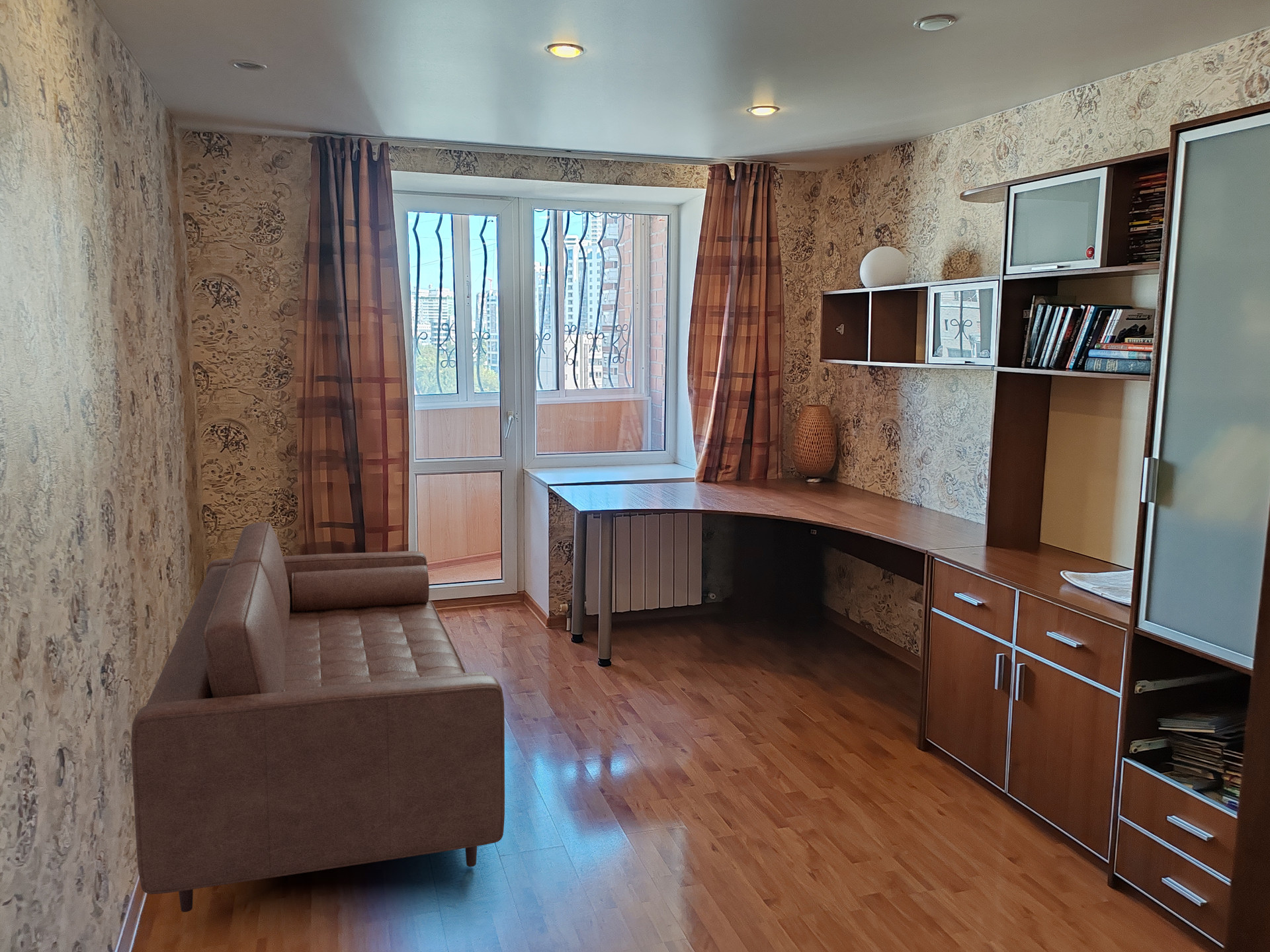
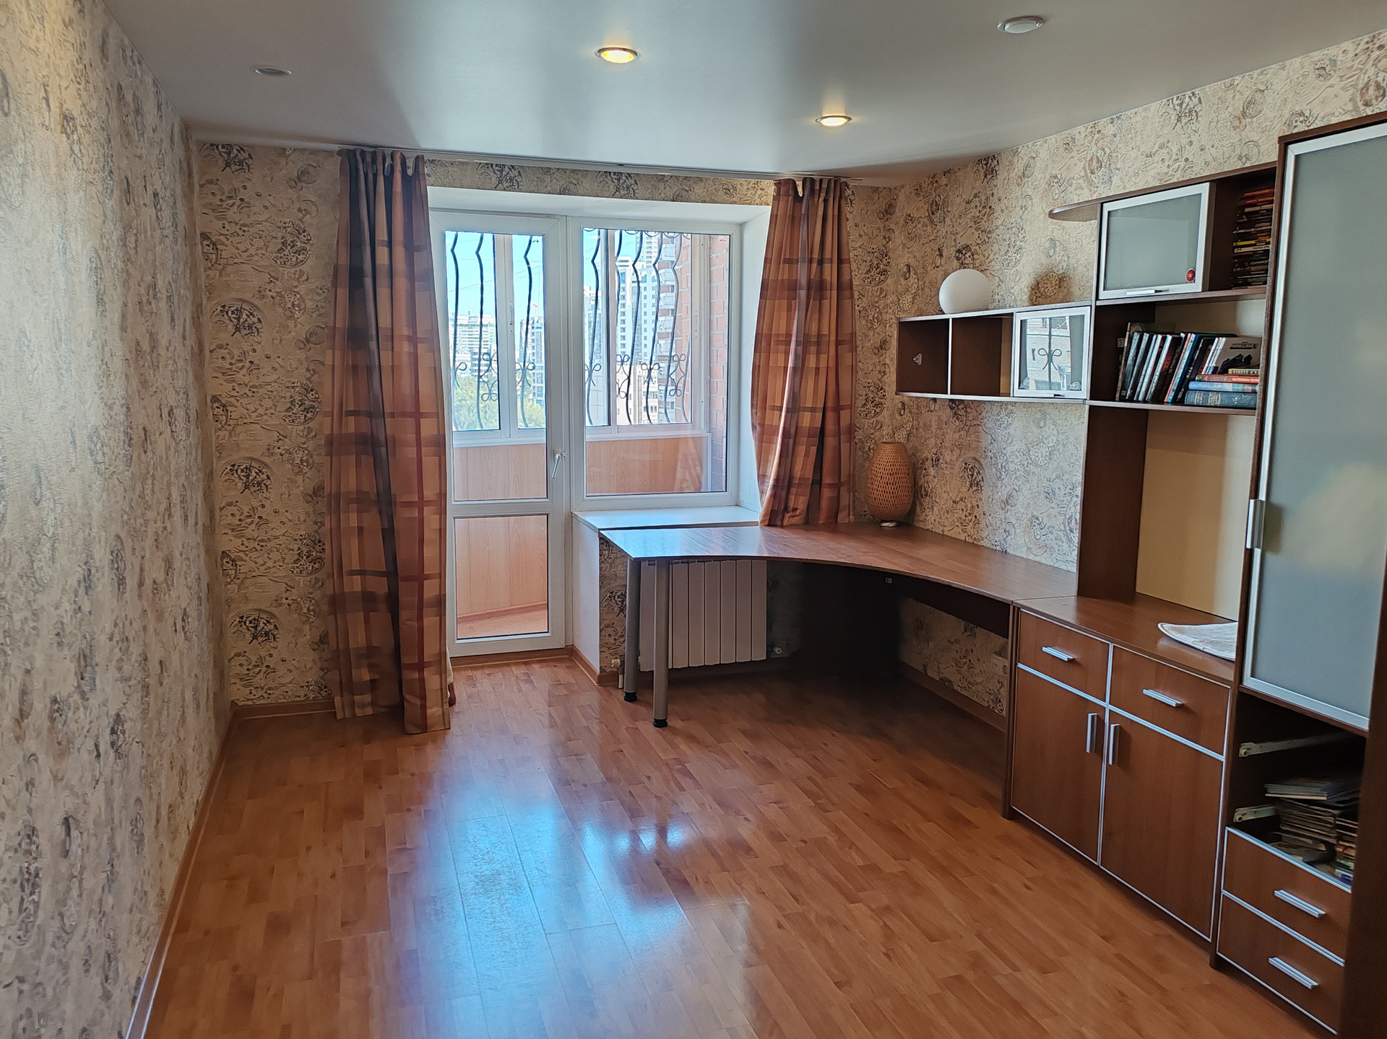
- sofa (327, 664)
